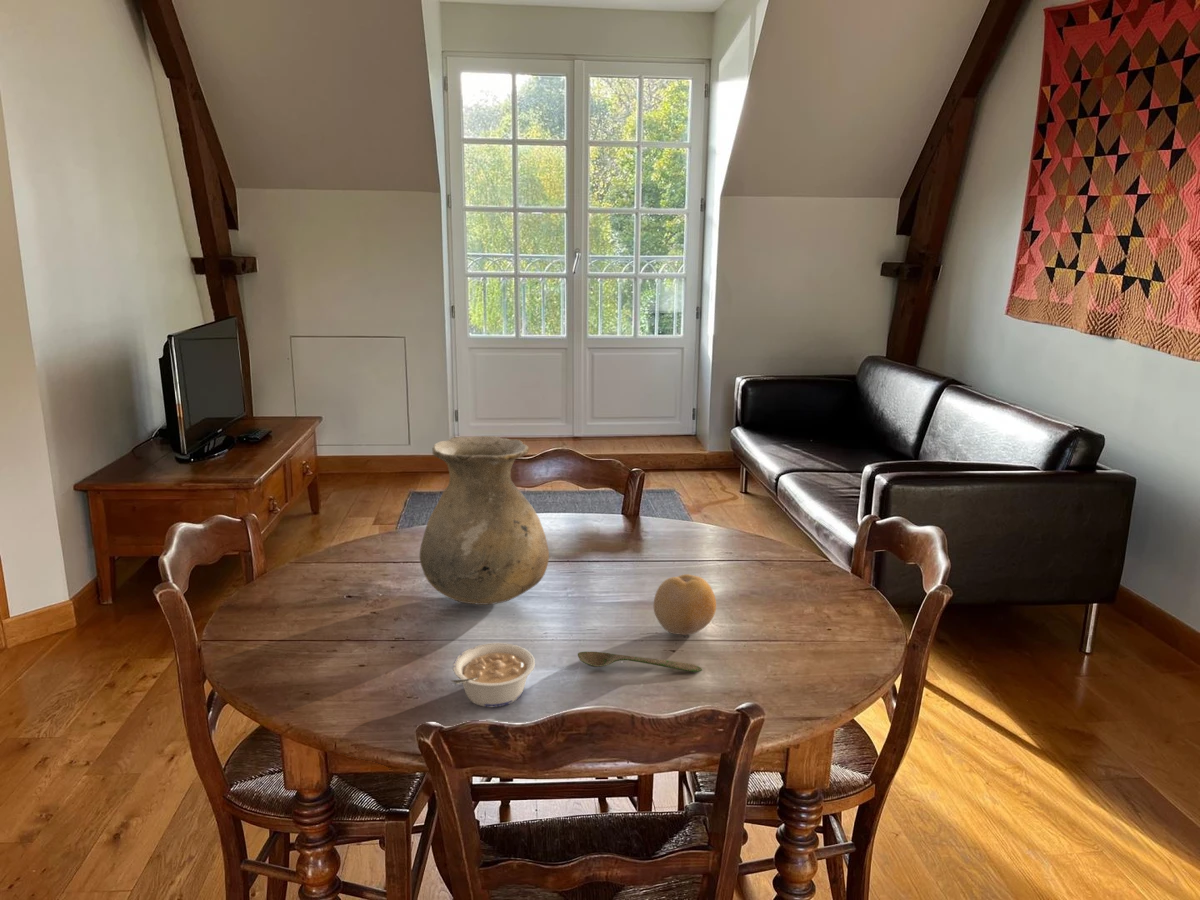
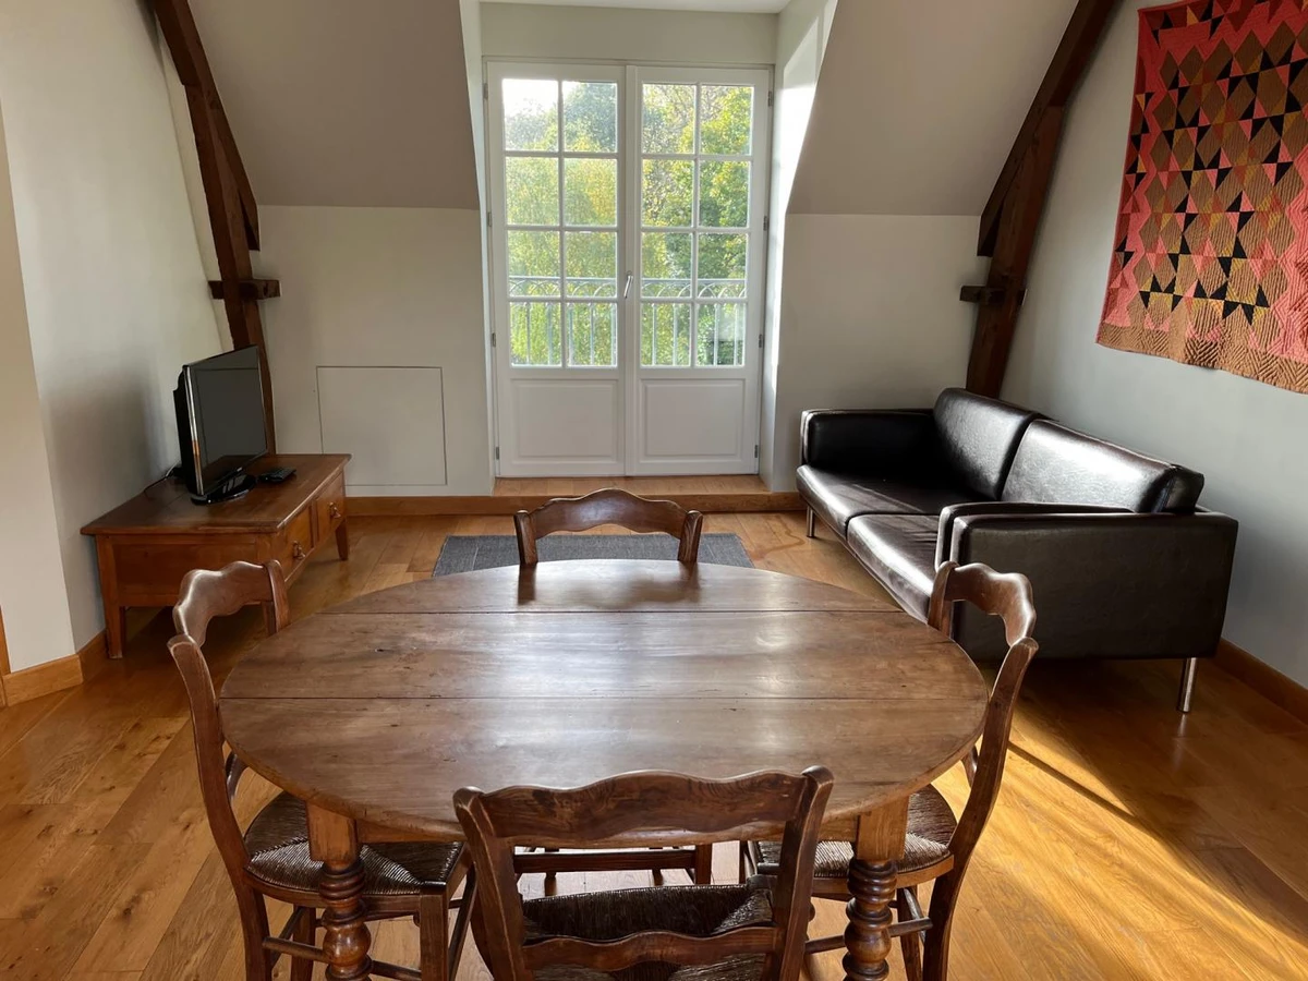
- fruit (684, 605)
- legume (494, 676)
- vase (484, 523)
- spoon (639, 661)
